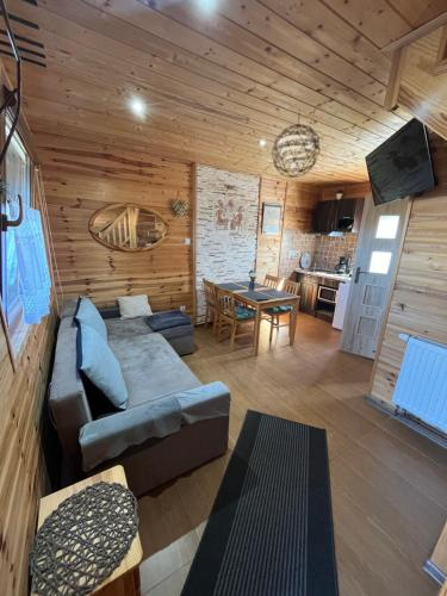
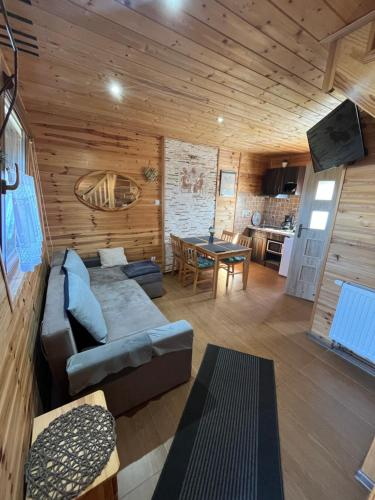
- pendant light (296, 144)
